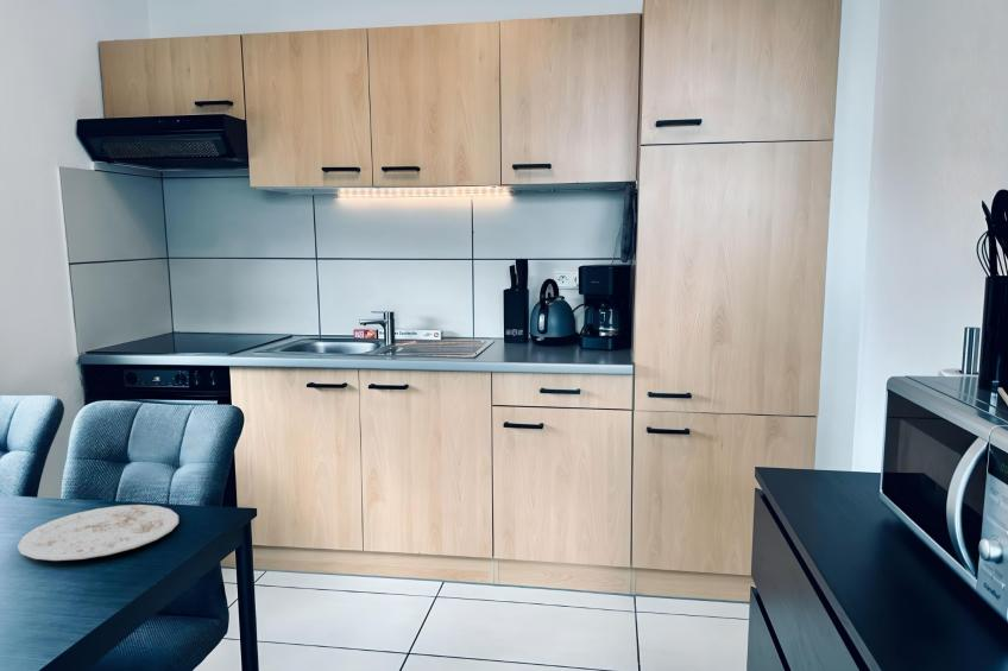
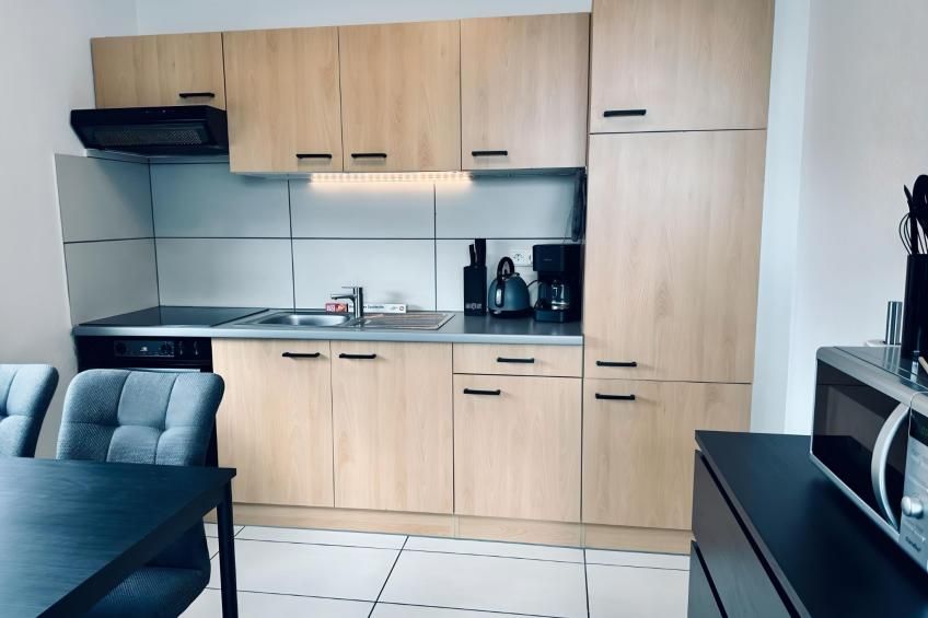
- plate (102, 531)
